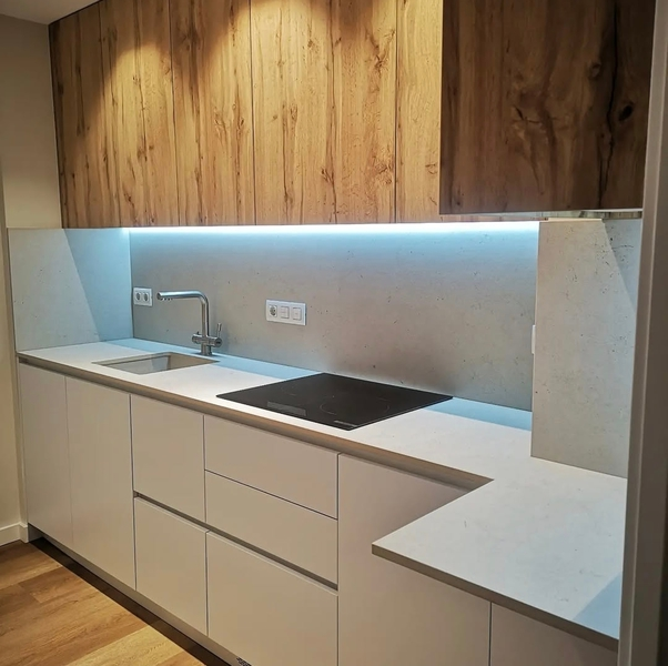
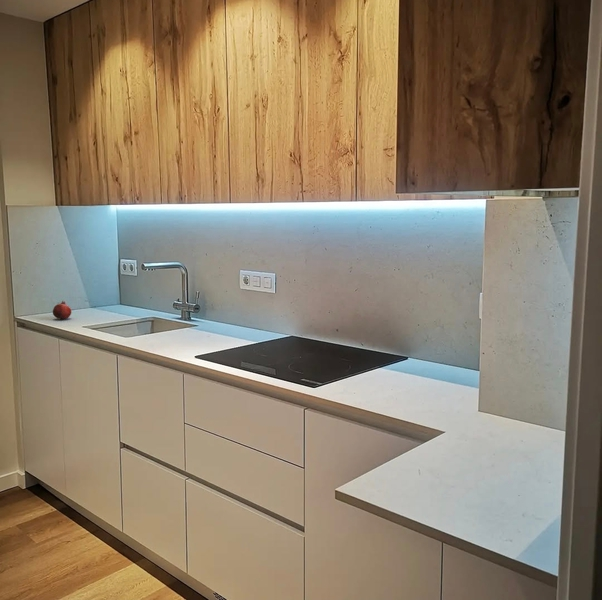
+ fruit (61, 309)
